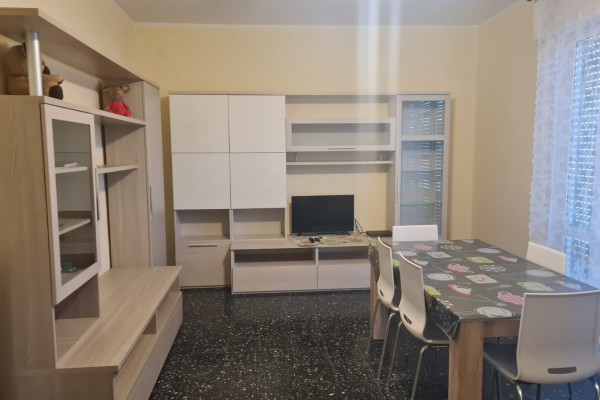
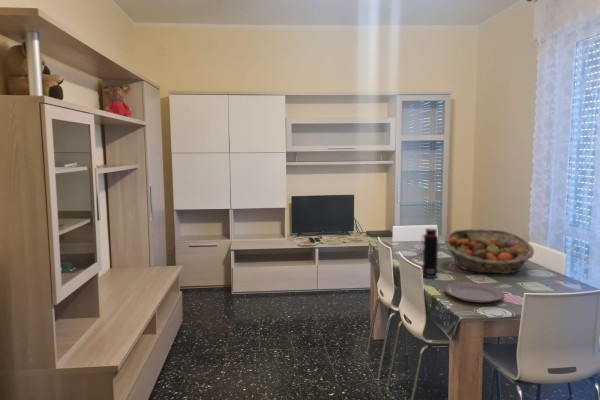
+ fruit basket (487, 250)
+ plate (473, 293)
+ water bottle (429, 252)
